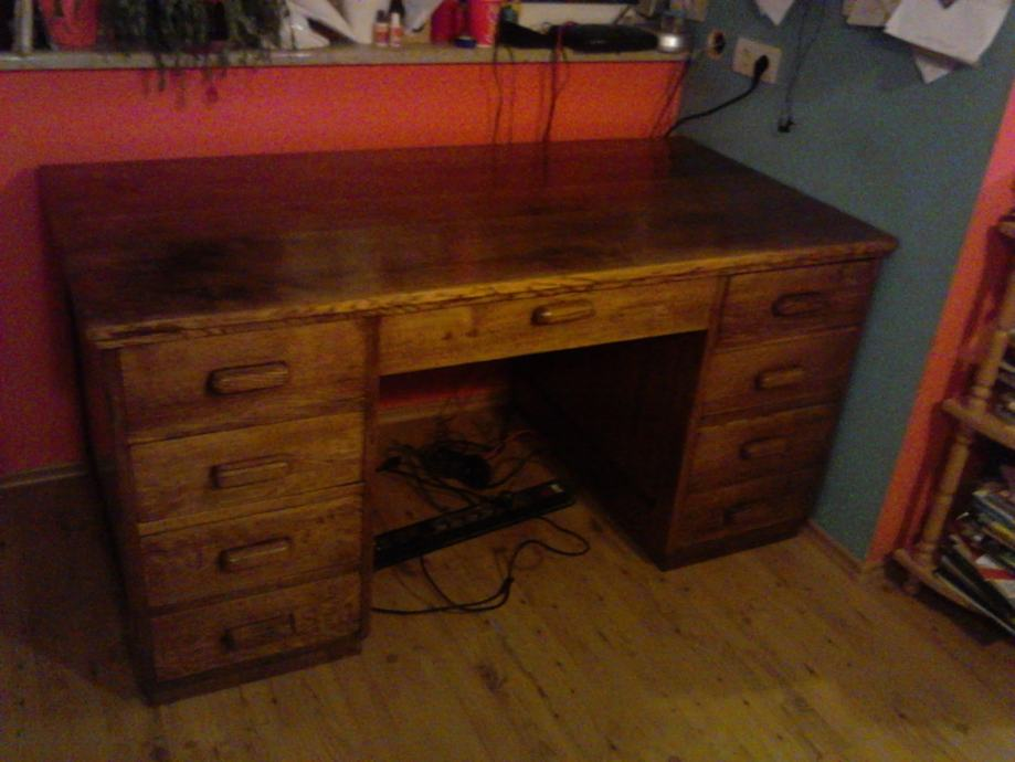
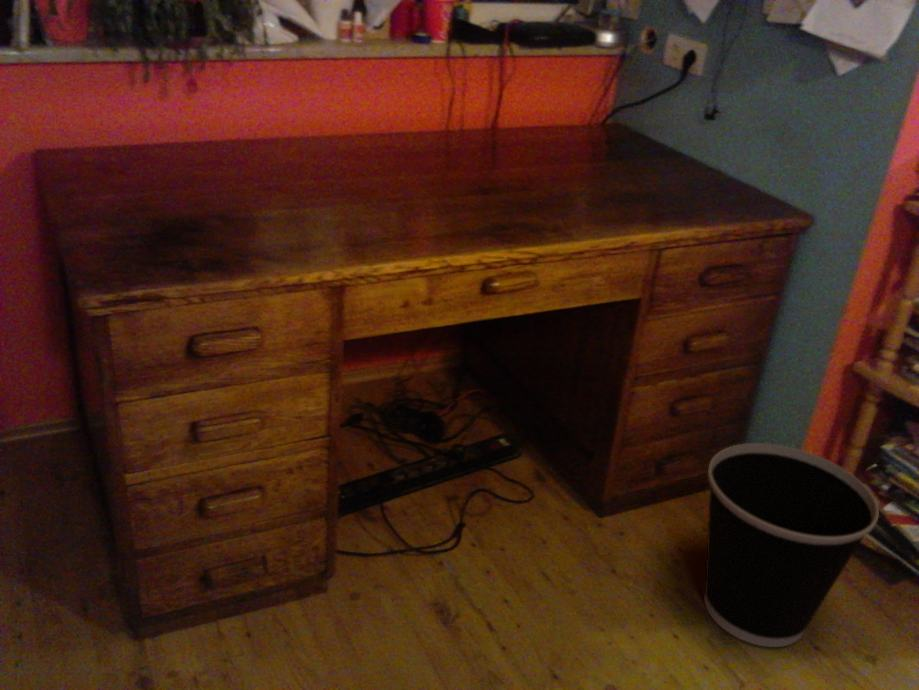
+ wastebasket (772, 550)
